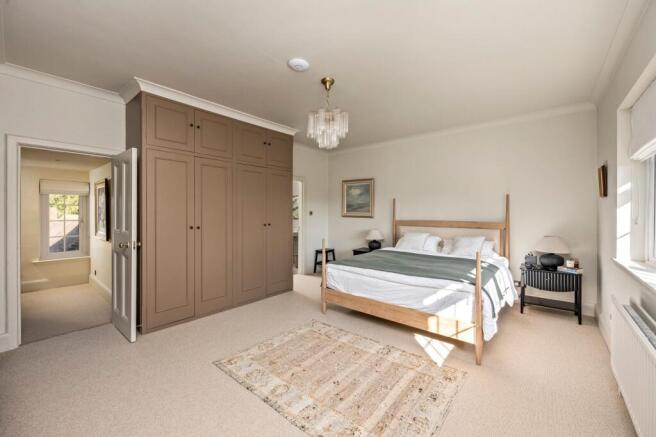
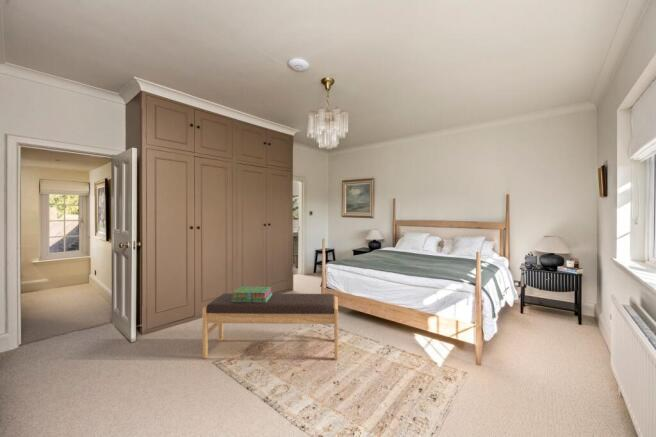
+ bench (274, 323)
+ stack of books (252, 293)
